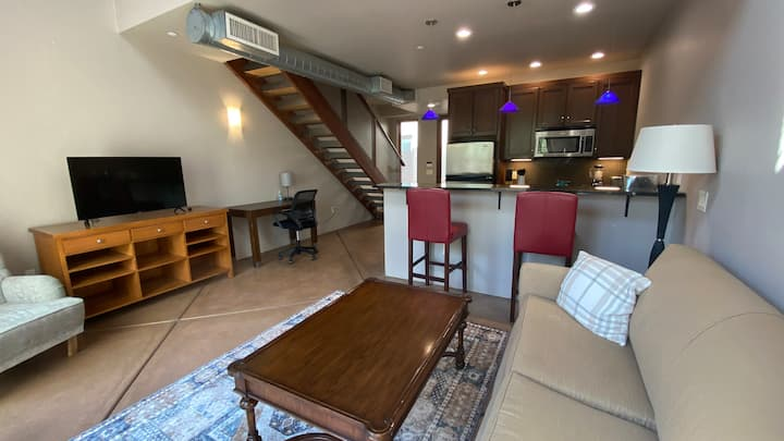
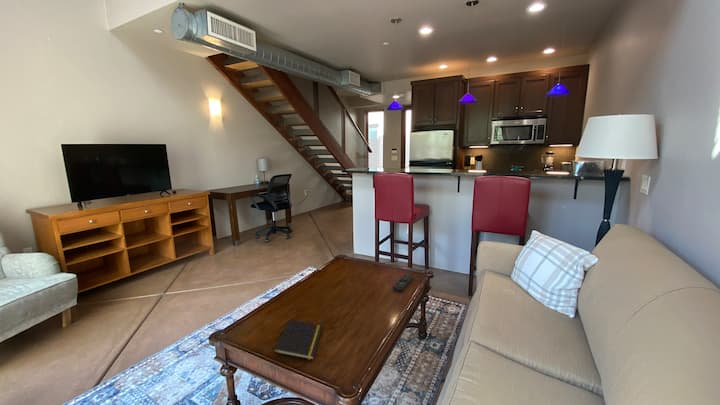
+ notepad (300, 338)
+ remote control (403, 282)
